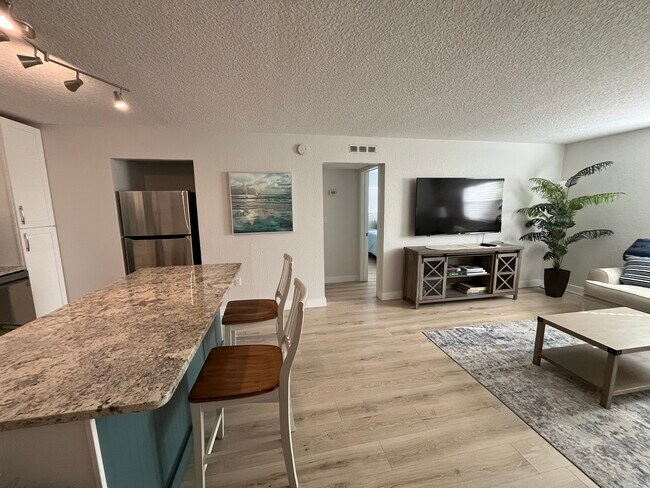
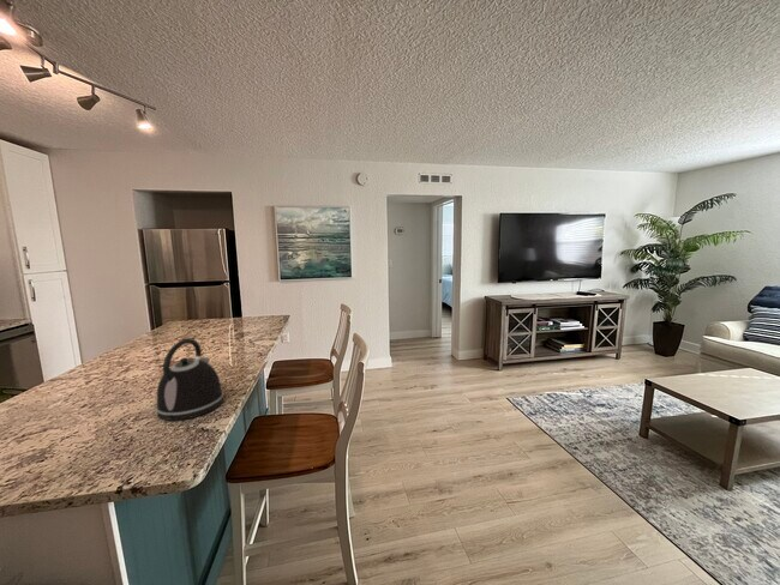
+ kettle (187, 373)
